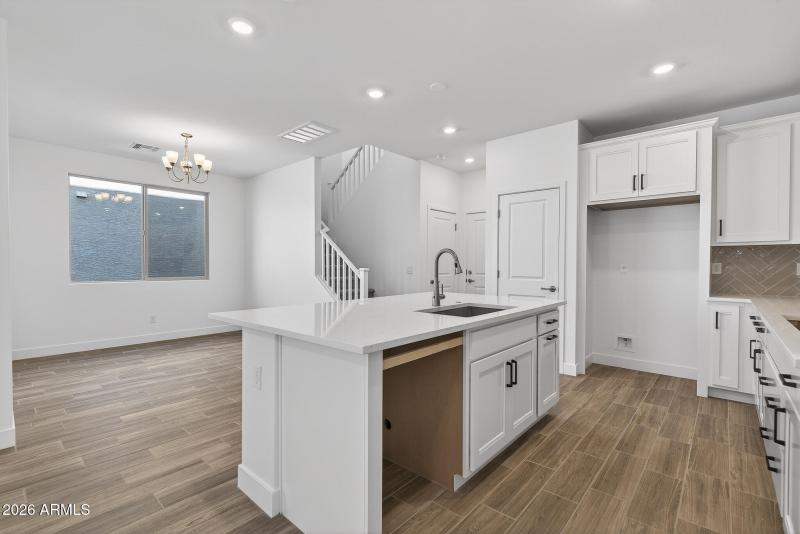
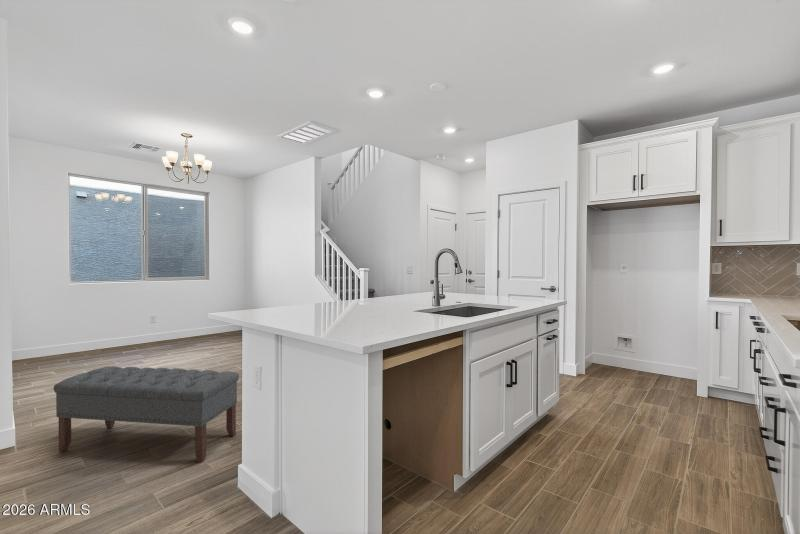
+ bench (151, 408)
